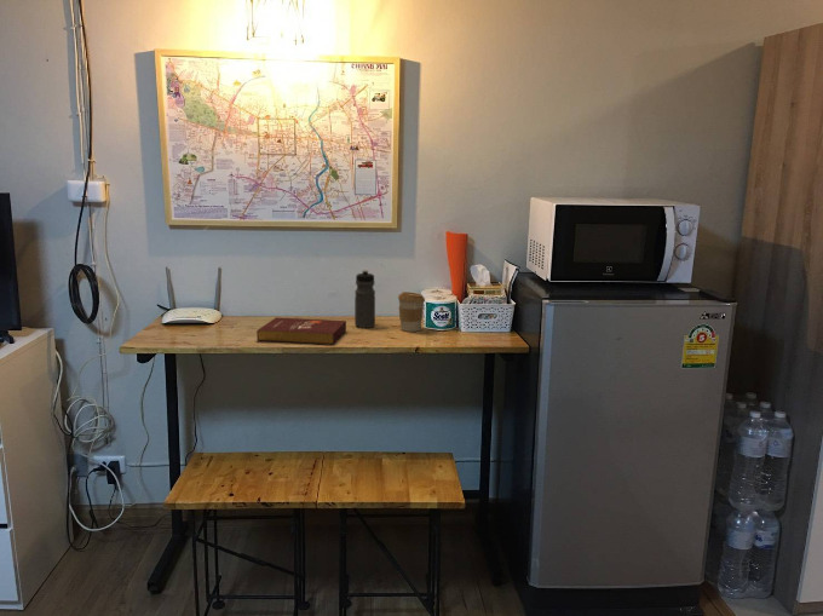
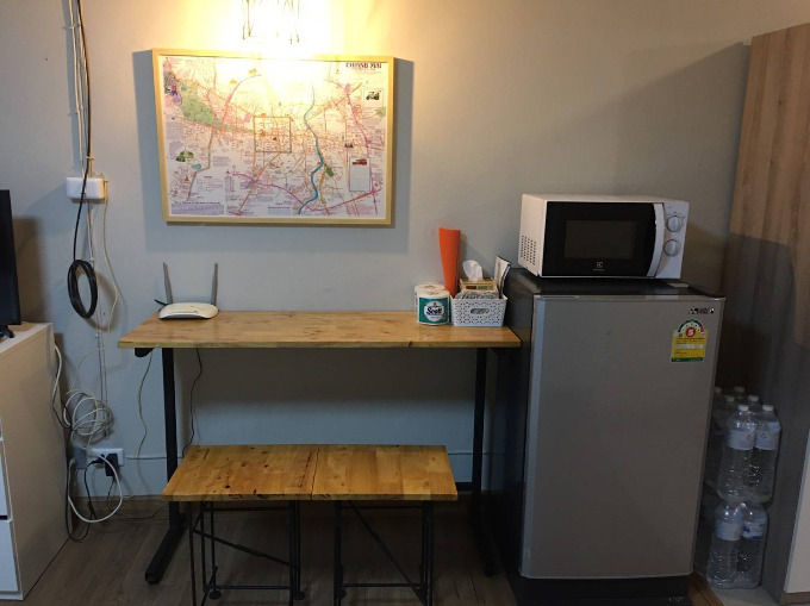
- water bottle (364, 298)
- book (303, 330)
- coffee cup (410, 310)
